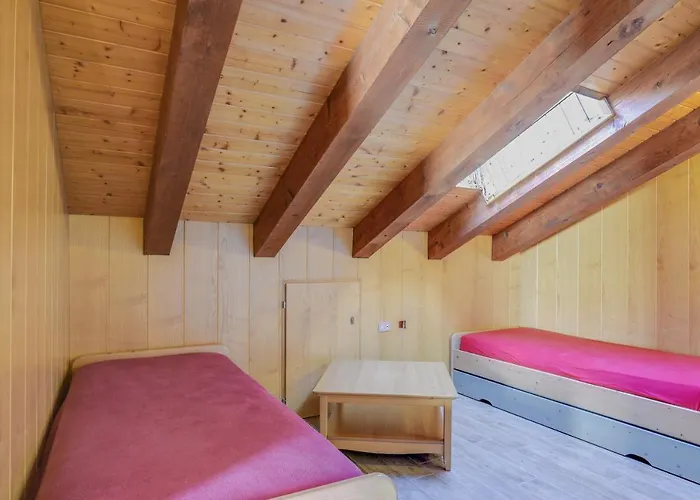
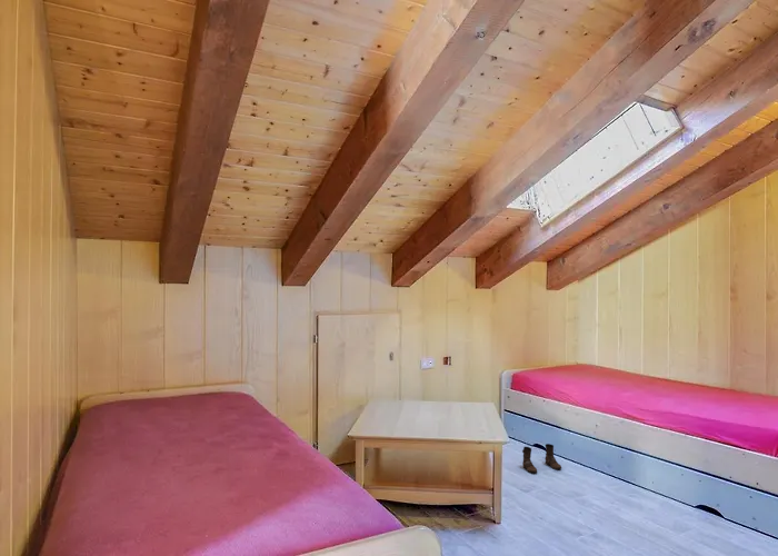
+ boots (546, 458)
